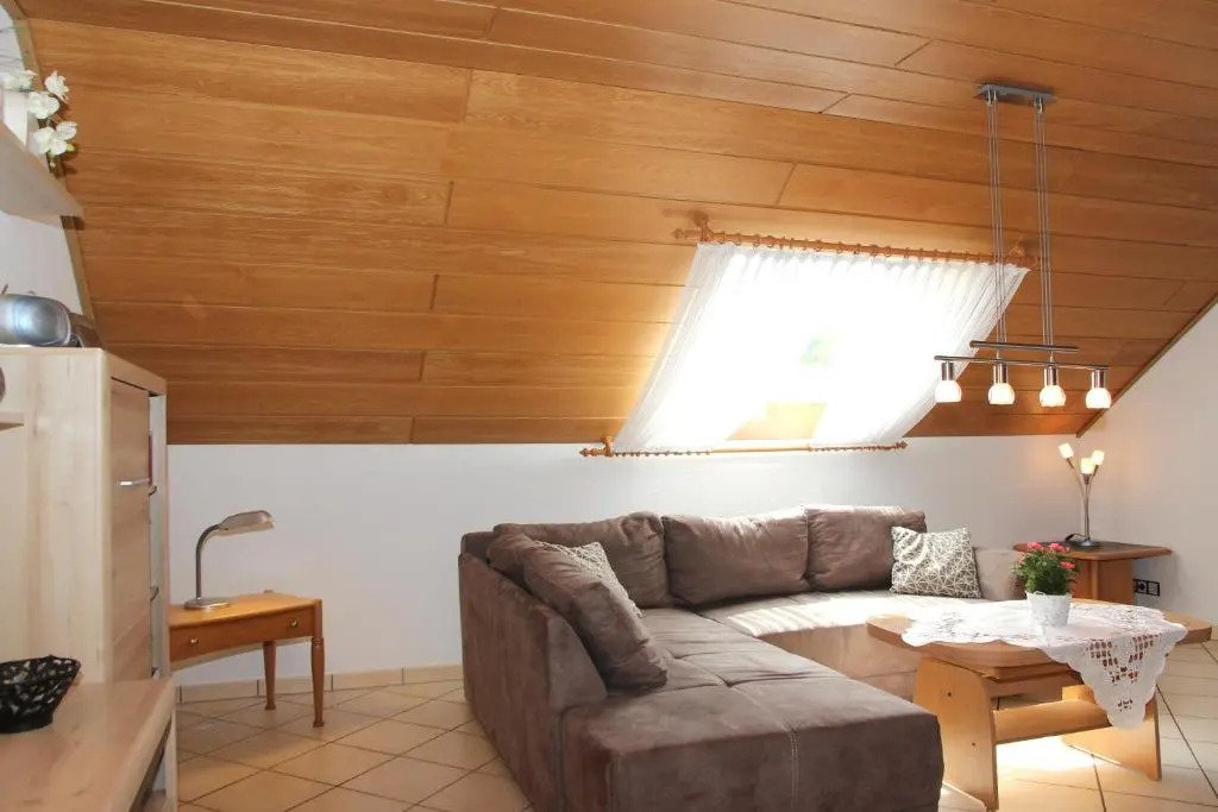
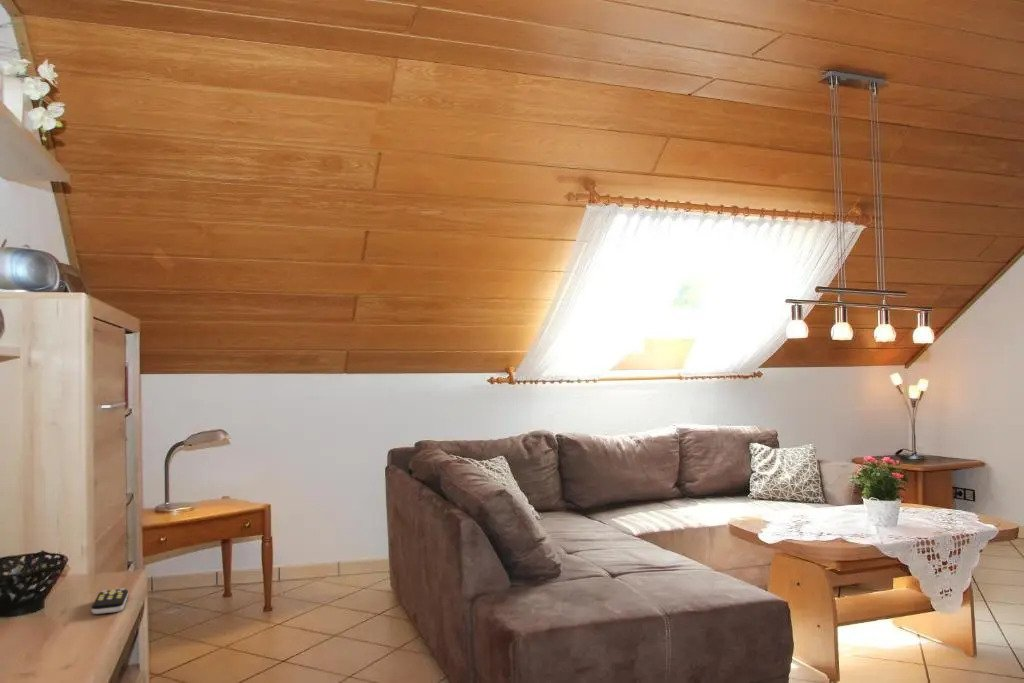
+ remote control (110, 600)
